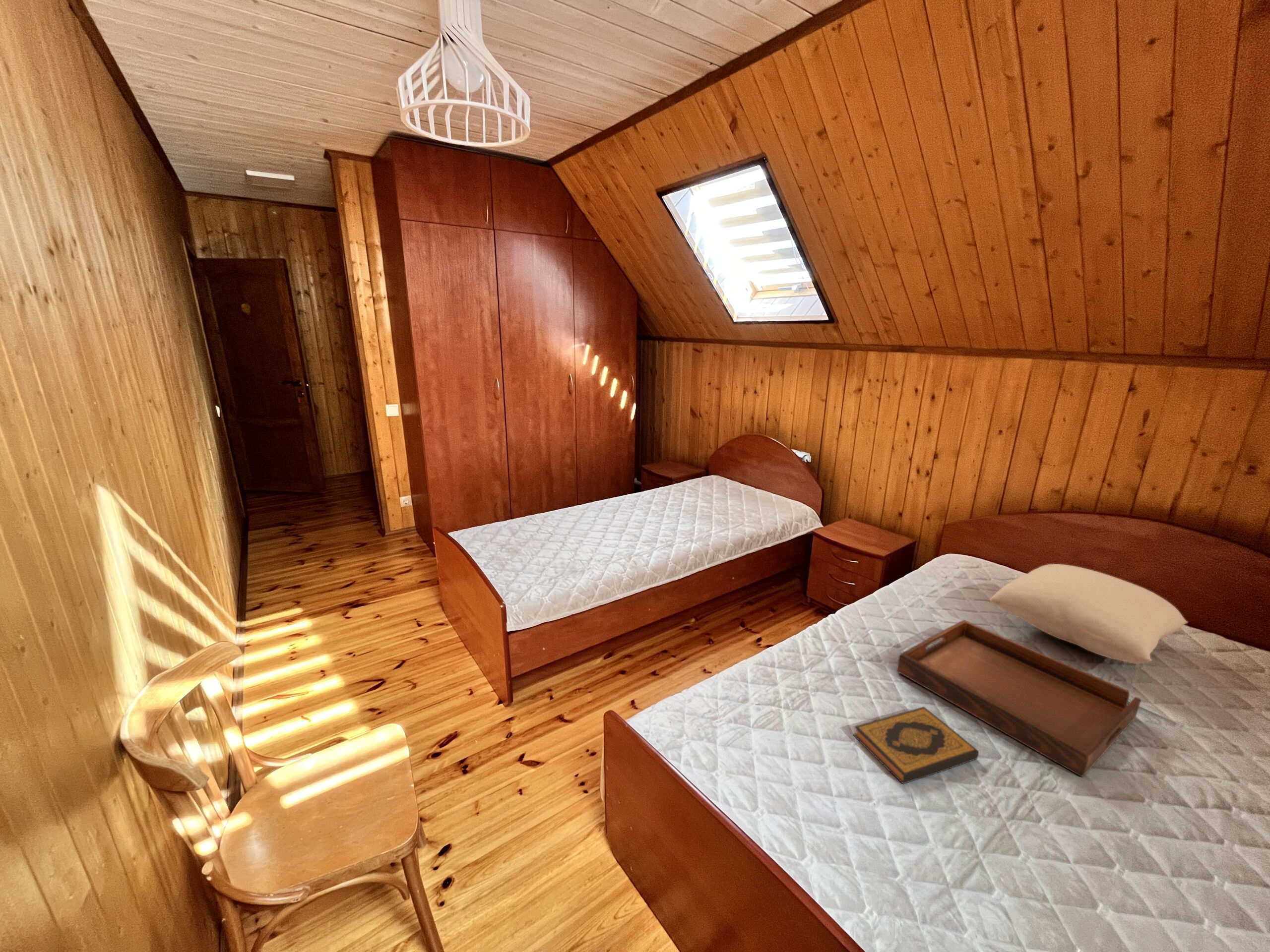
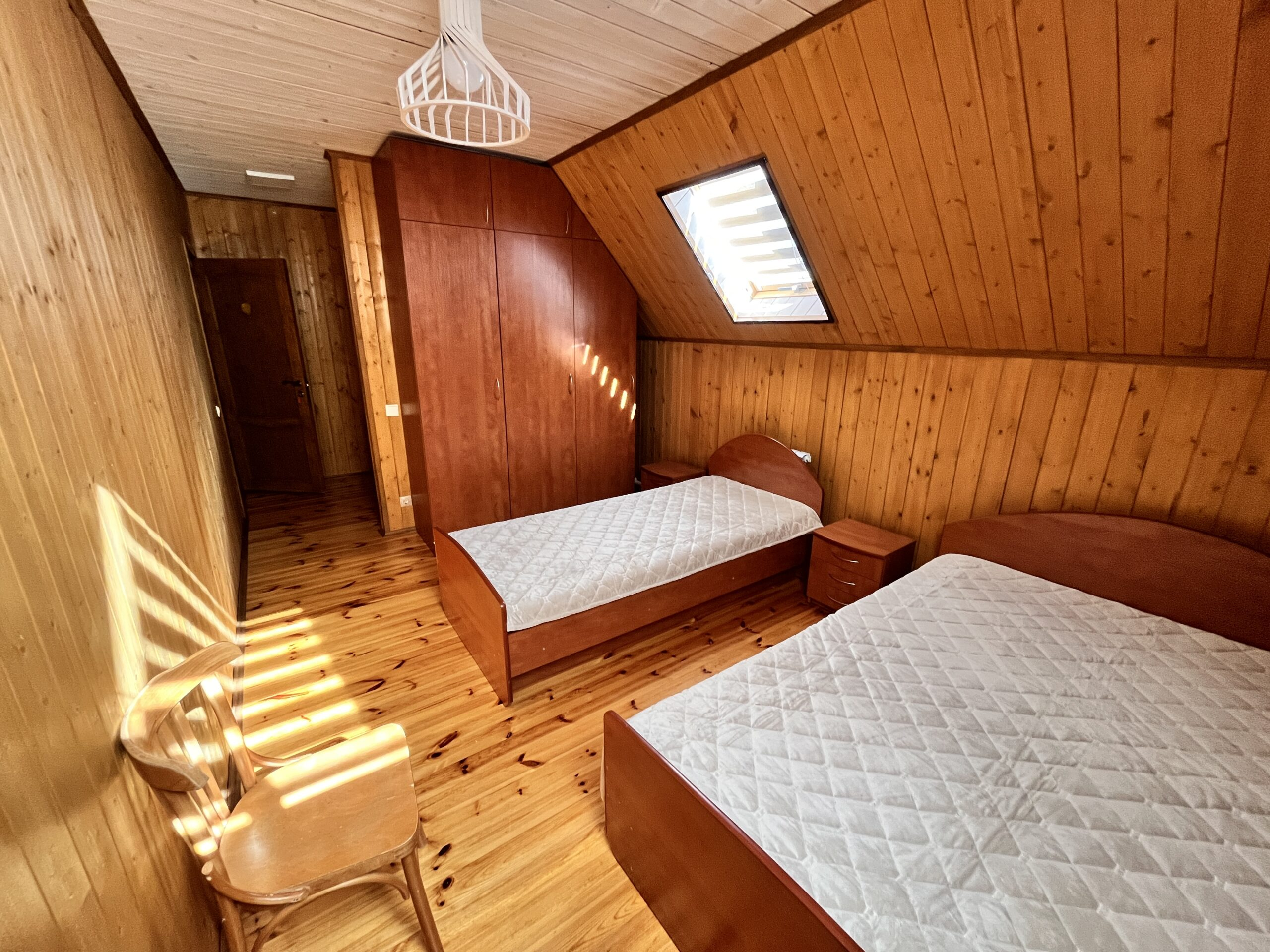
- hardback book (914, 743)
- pillow (1087, 606)
- serving tray (1012, 683)
